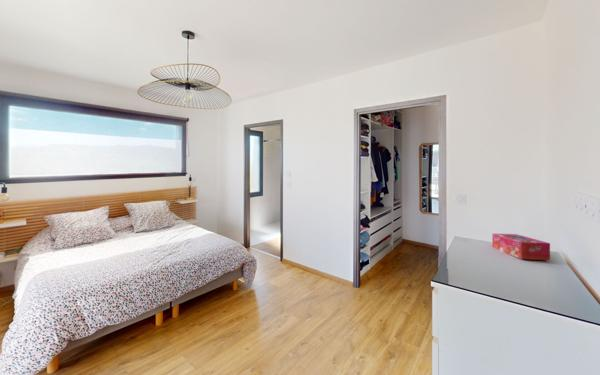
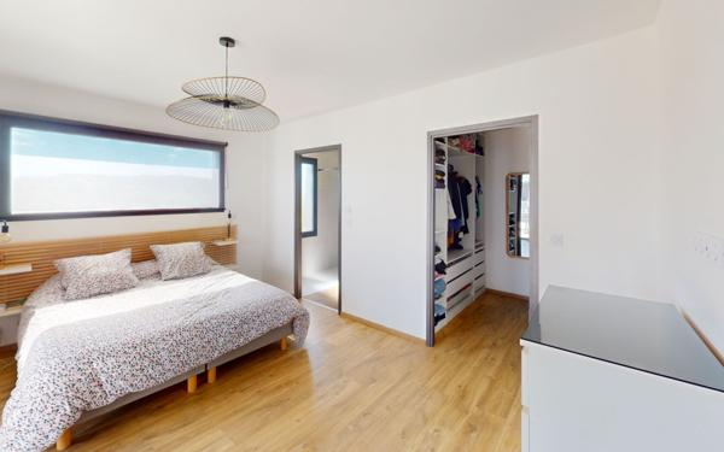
- tissue box (518, 245)
